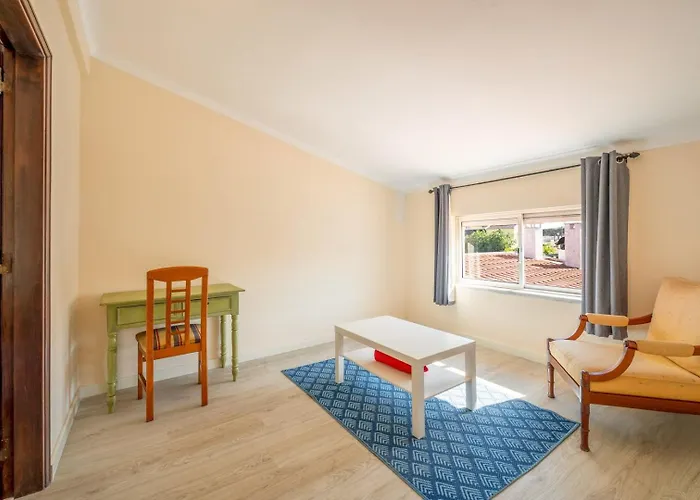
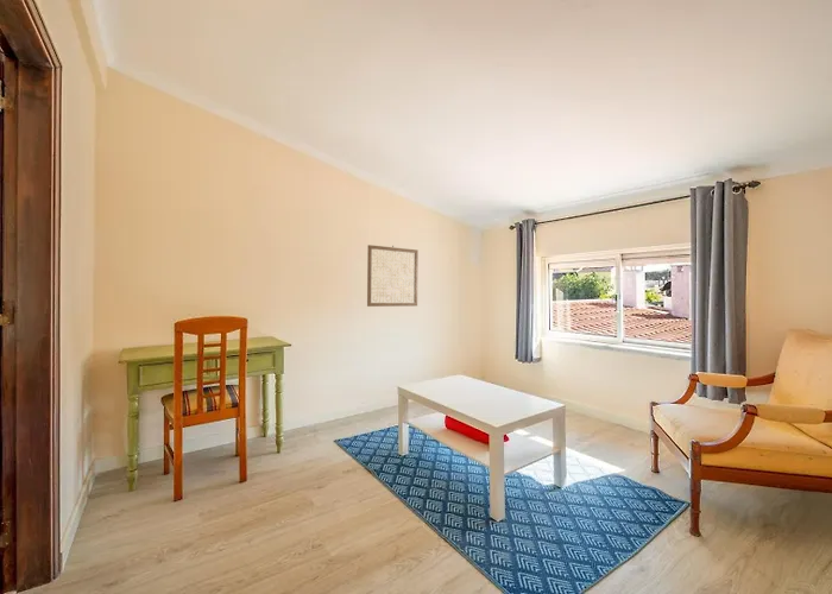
+ wall art (393, 274)
